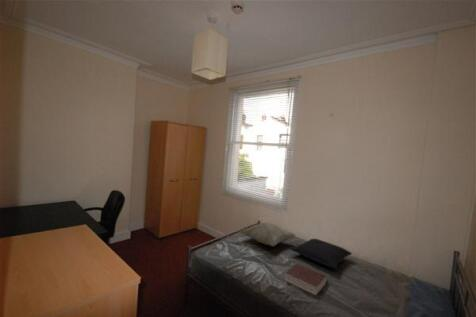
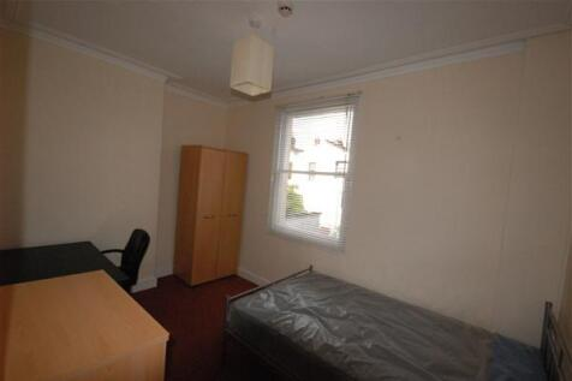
- decorative pillow (268, 233)
- book (305, 277)
- pillow (321, 251)
